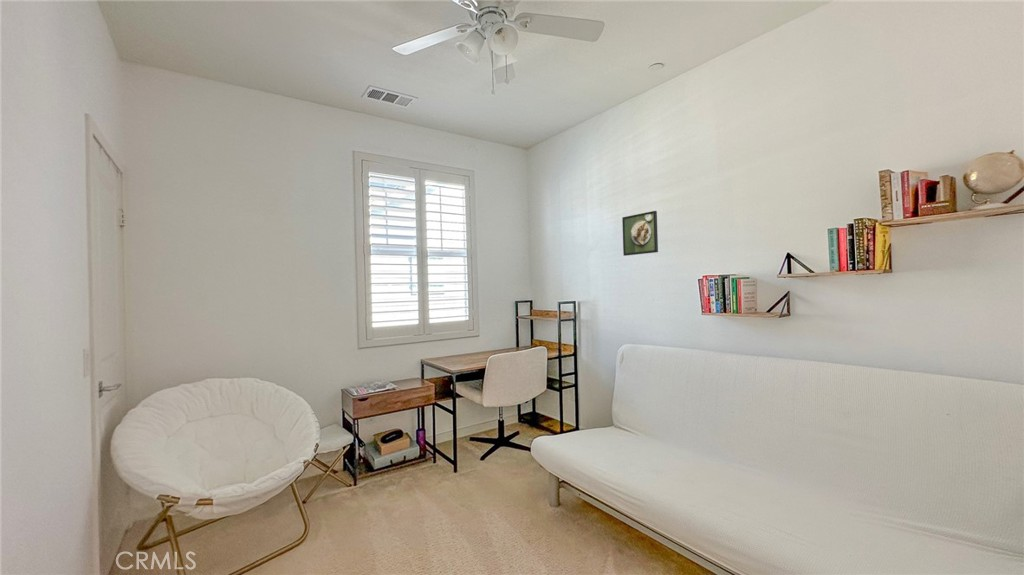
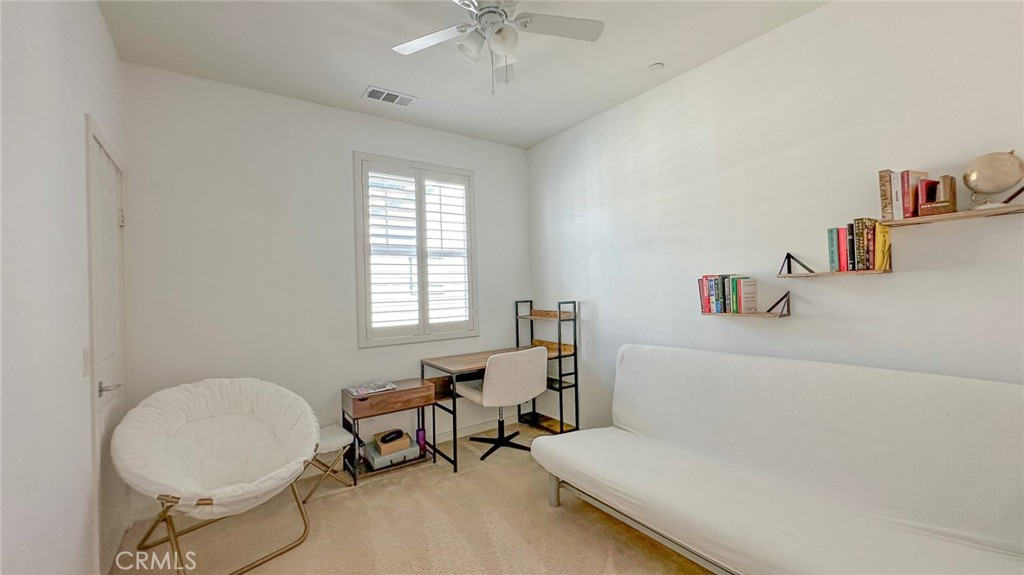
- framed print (639, 234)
